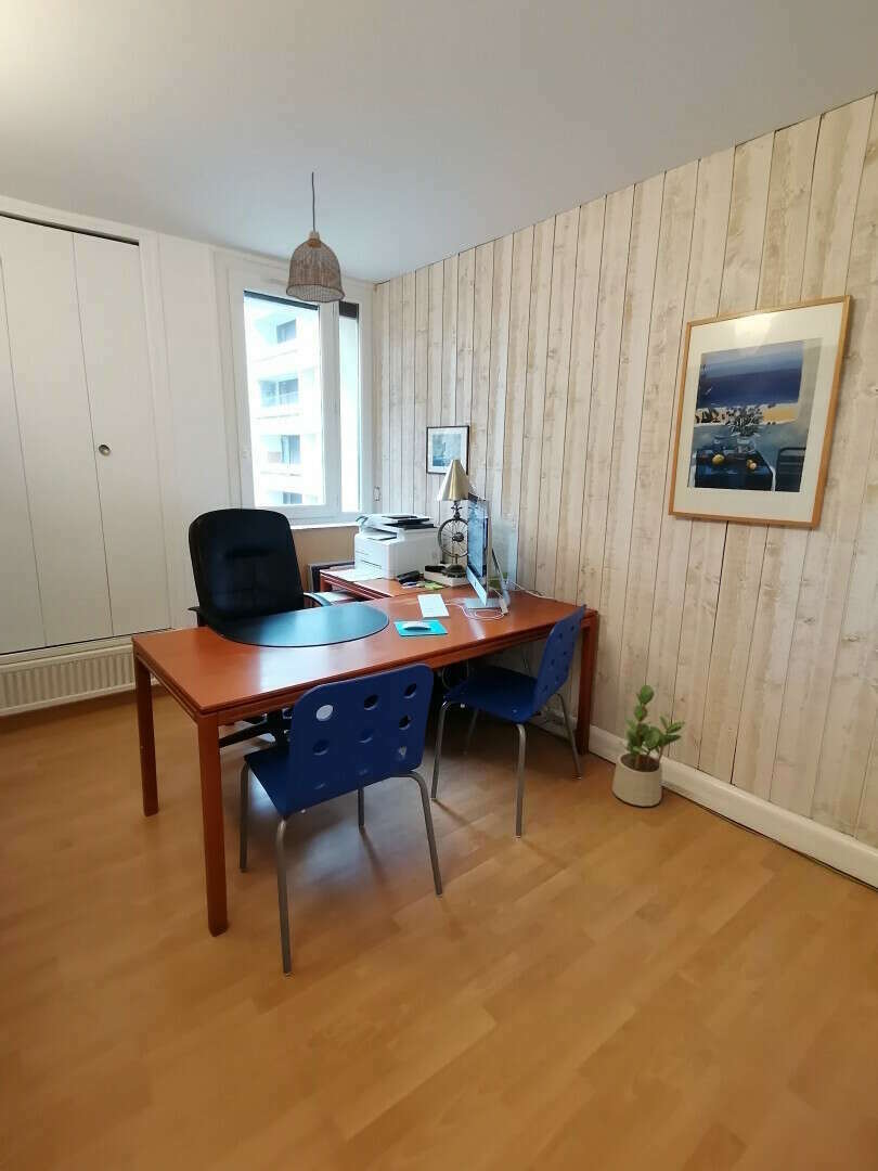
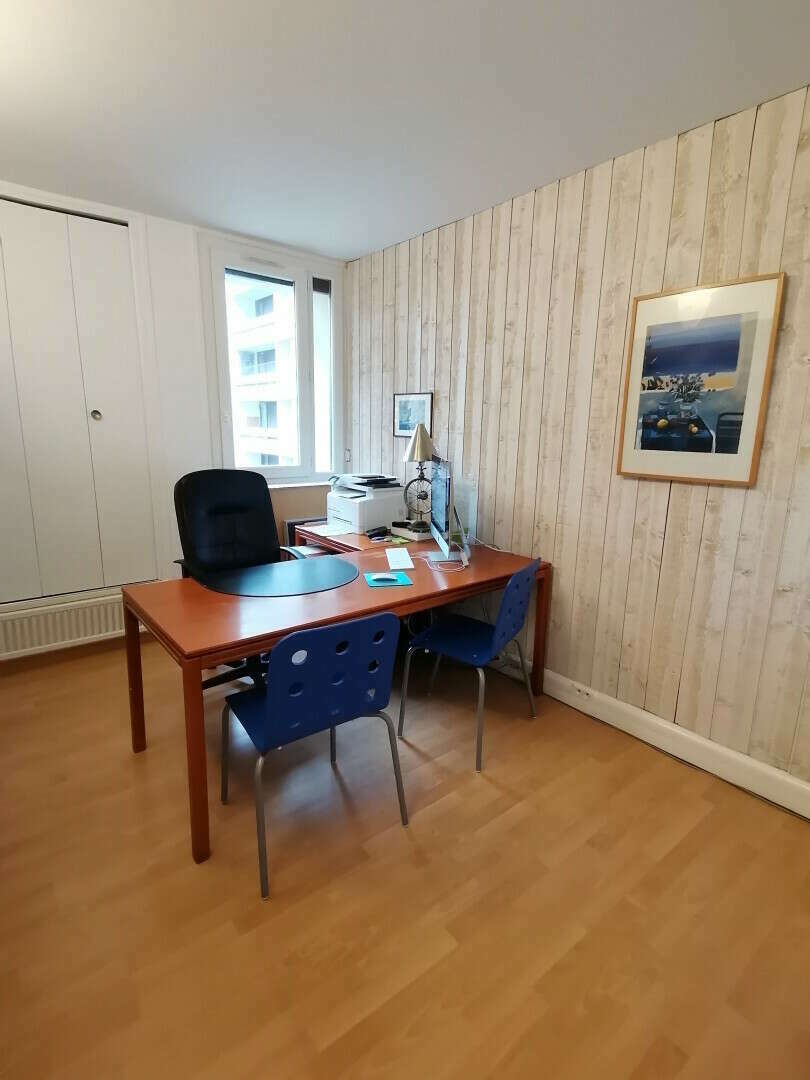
- pendant lamp (313, 234)
- potted plant (648, 741)
